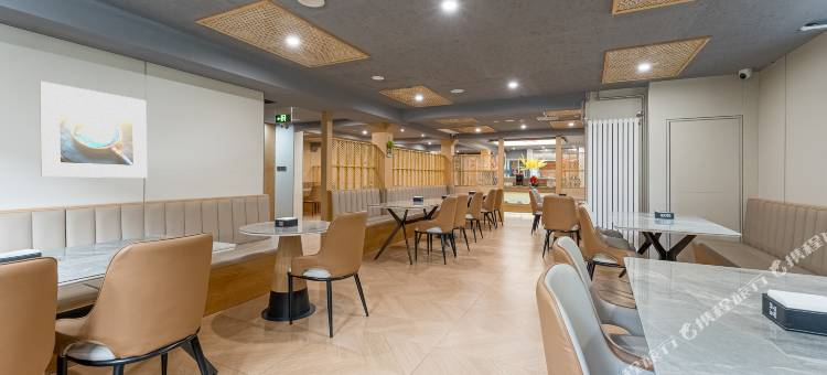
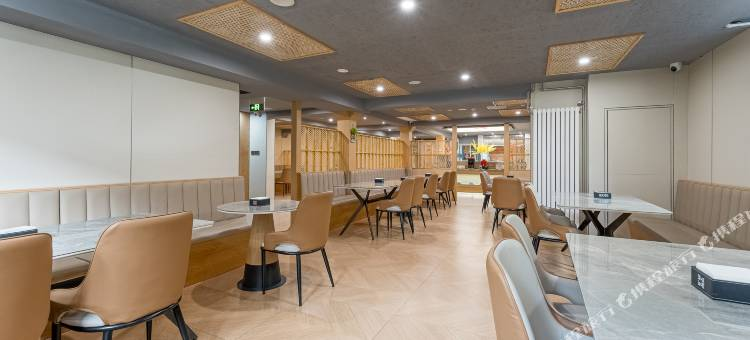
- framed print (98, 135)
